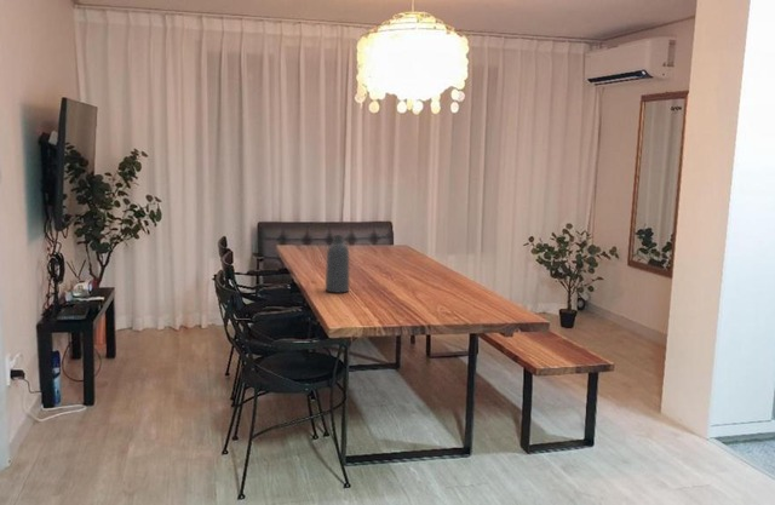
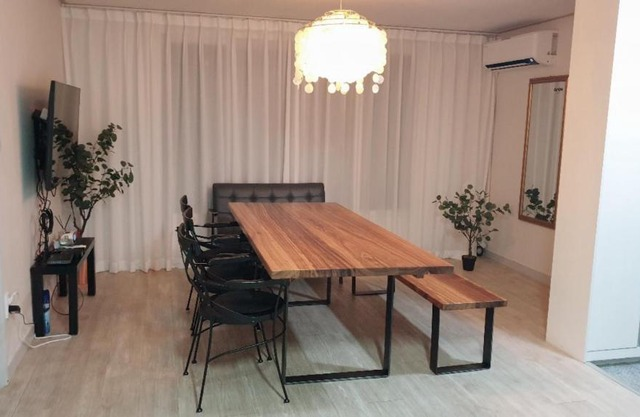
- vase (338, 263)
